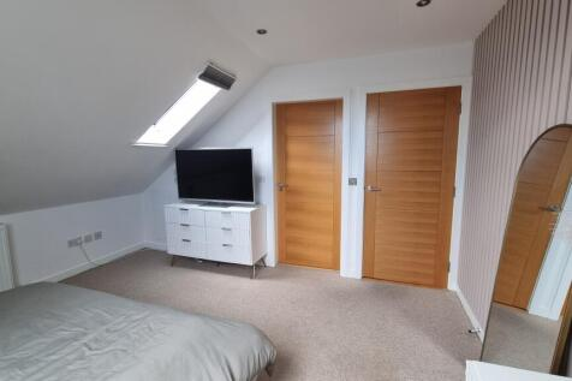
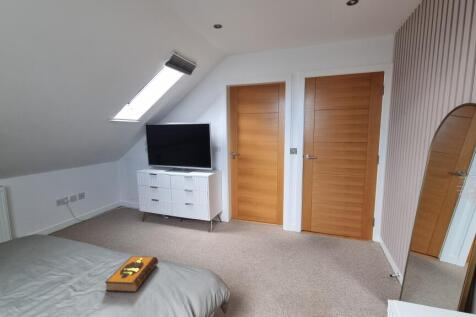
+ hardback book (134, 272)
